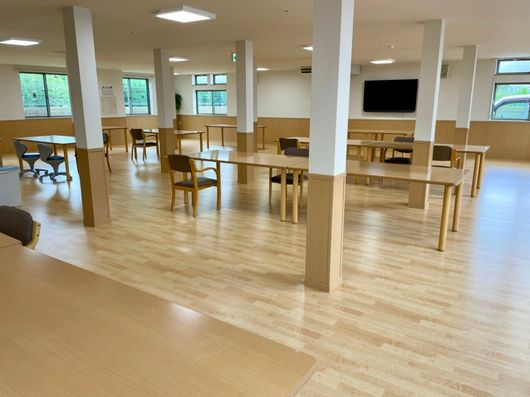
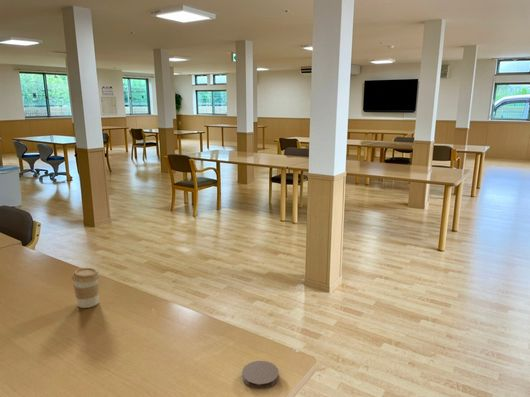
+ coaster (260, 374)
+ coffee cup (86, 287)
